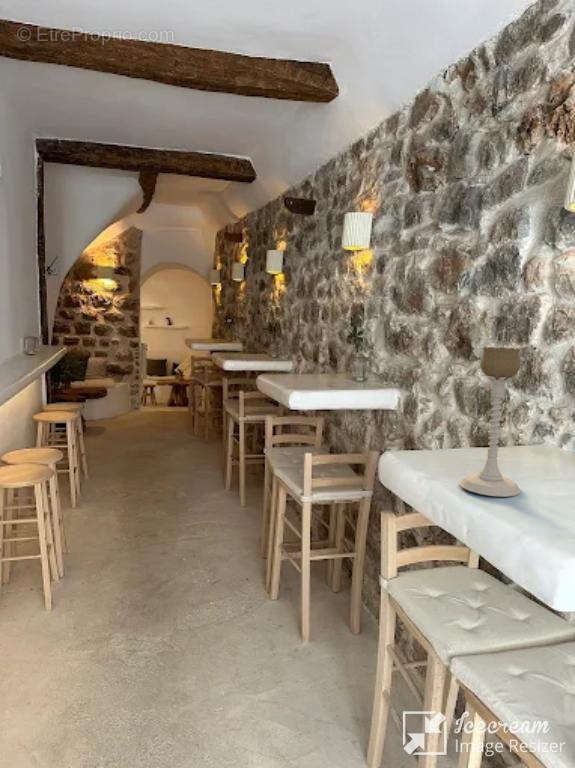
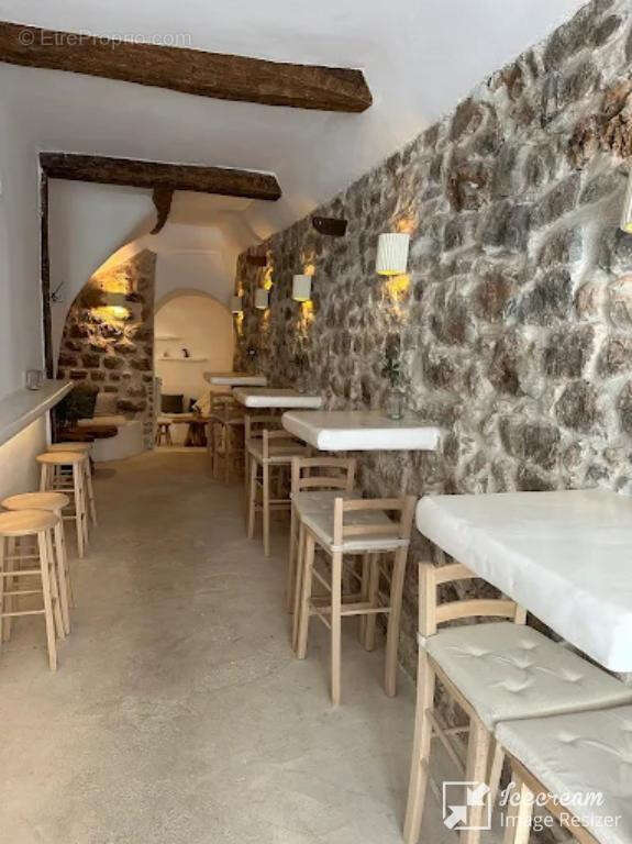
- candle holder (495, 418)
